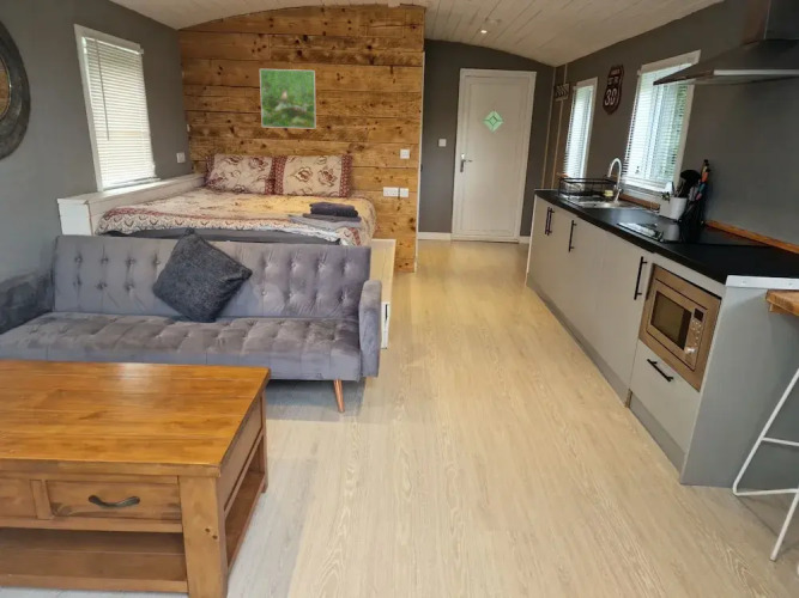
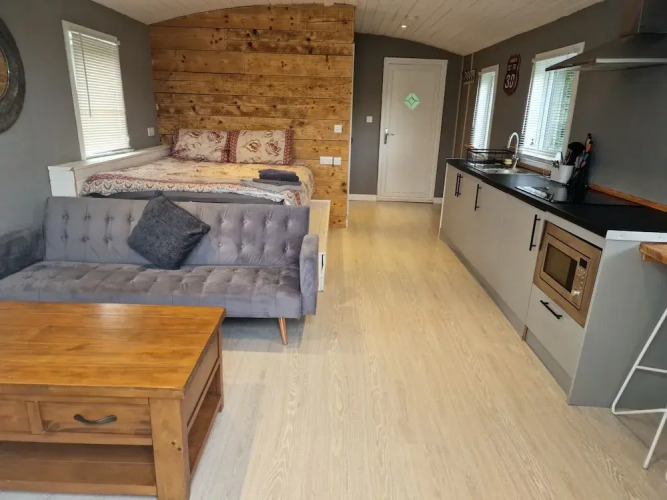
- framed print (287, 99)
